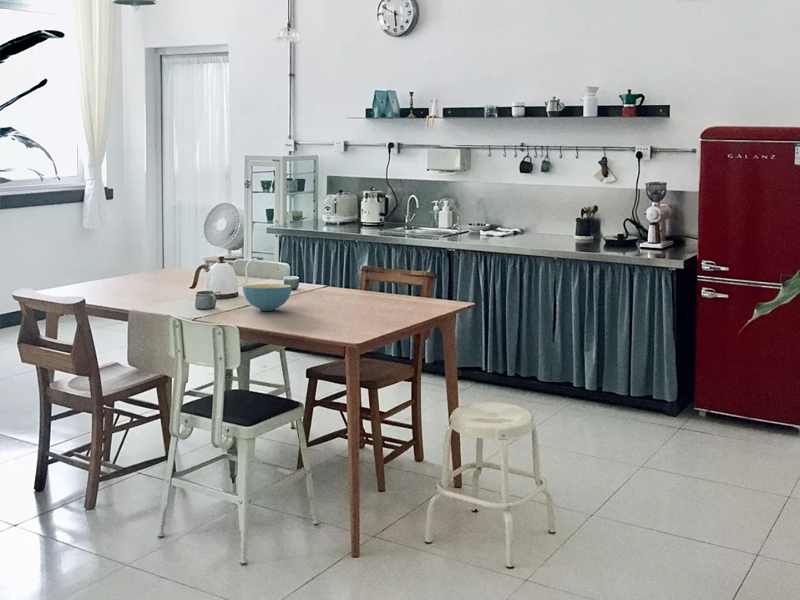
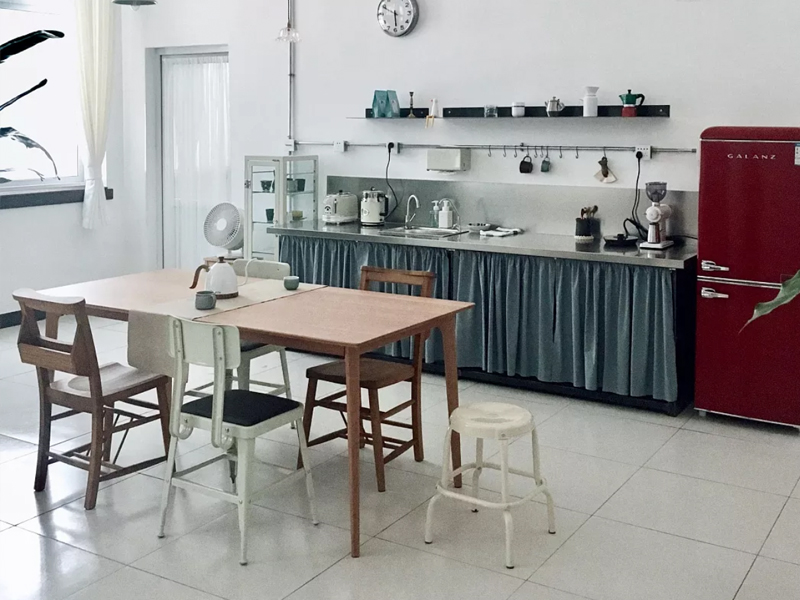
- cereal bowl (267, 297)
